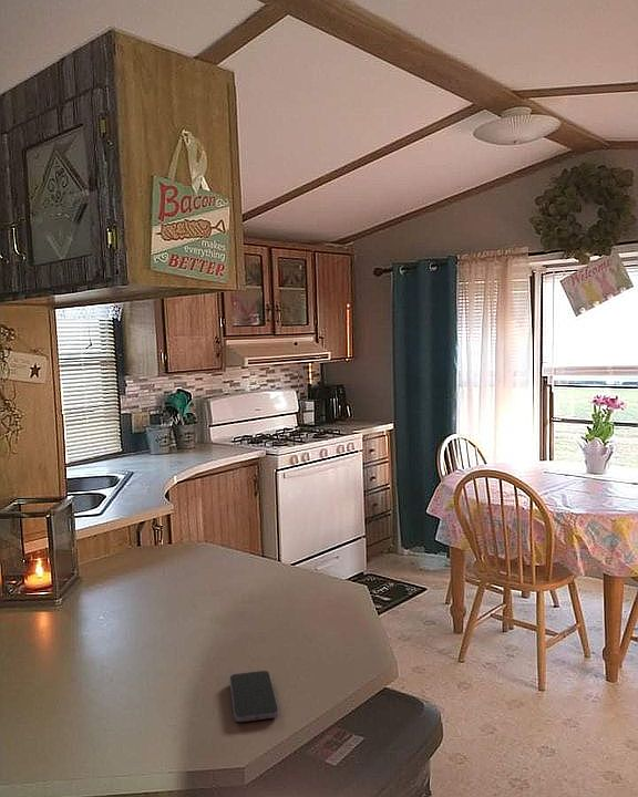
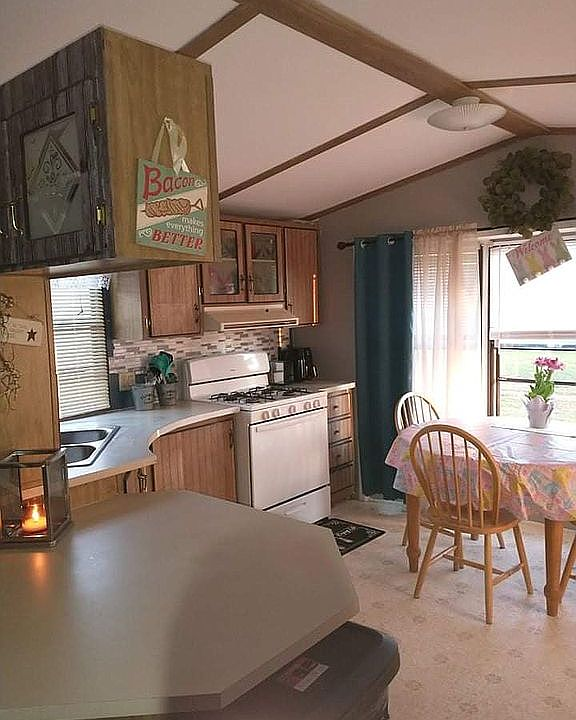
- smartphone (253, 694)
